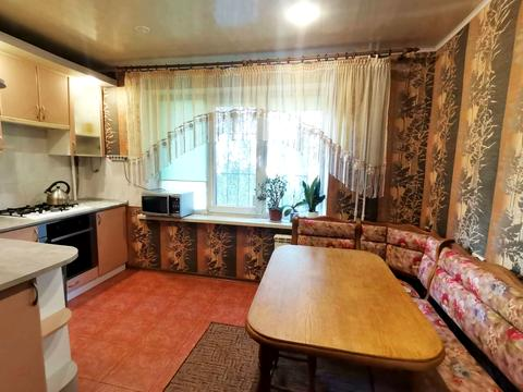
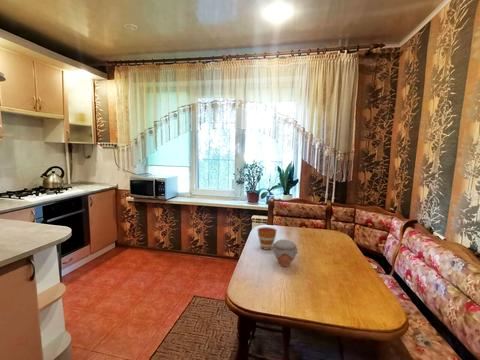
+ jar (284, 253)
+ cup (267, 238)
